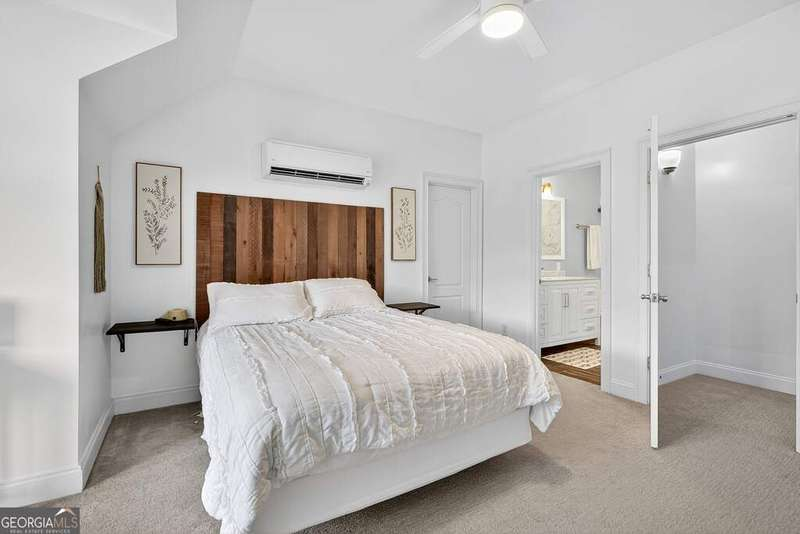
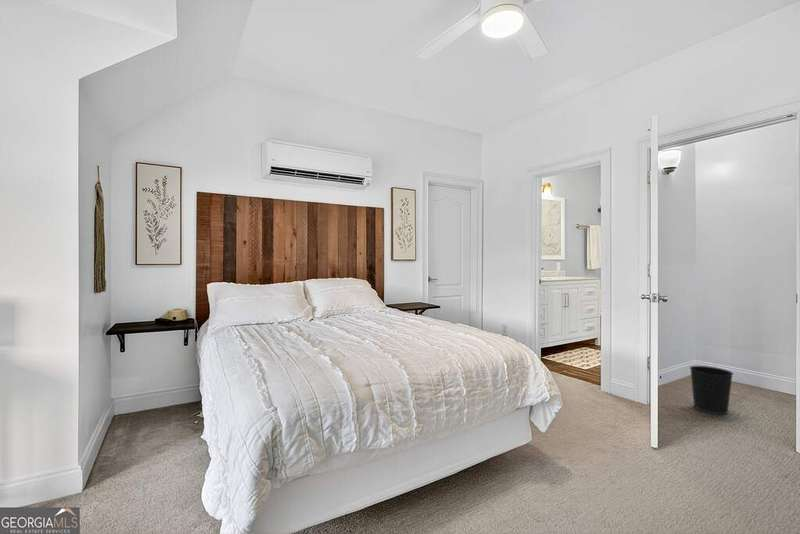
+ wastebasket (710, 389)
